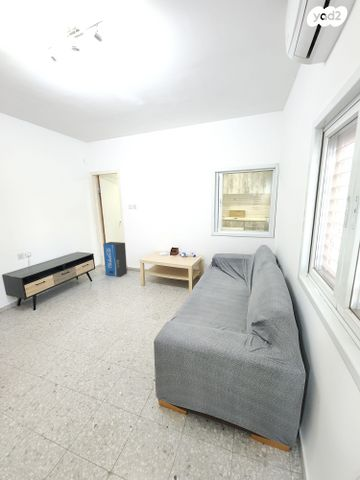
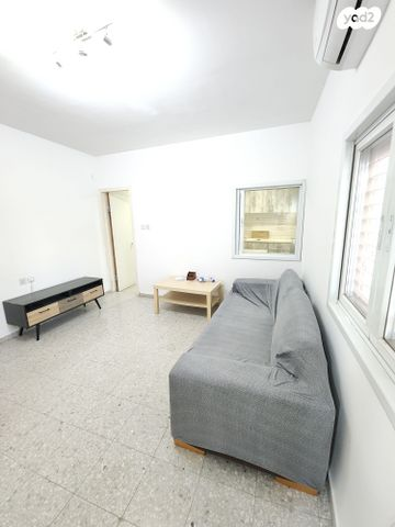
- air purifier (115, 258)
